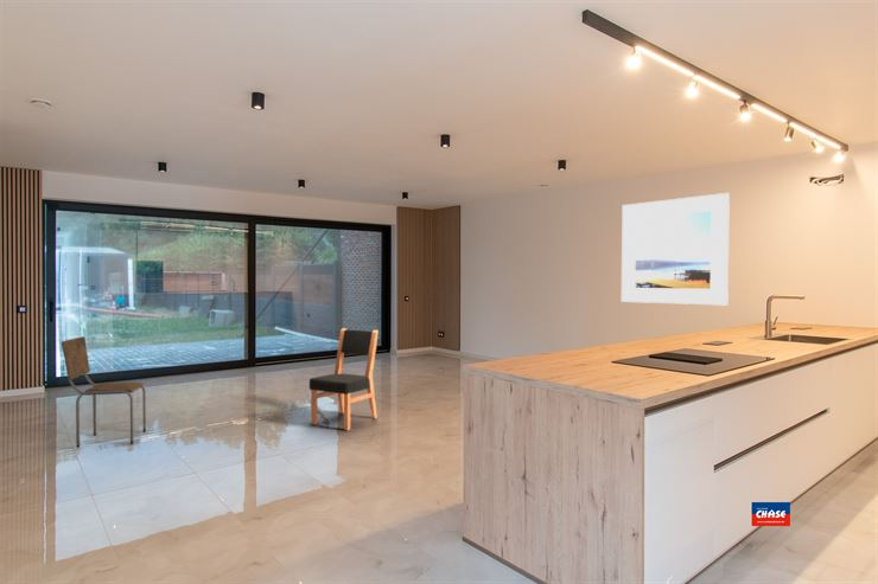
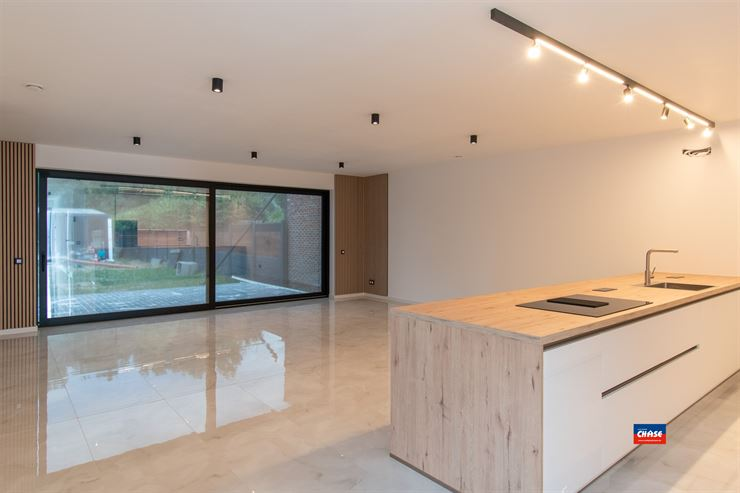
- dining chair (106, 389)
- dining chair (344, 376)
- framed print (670, 251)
